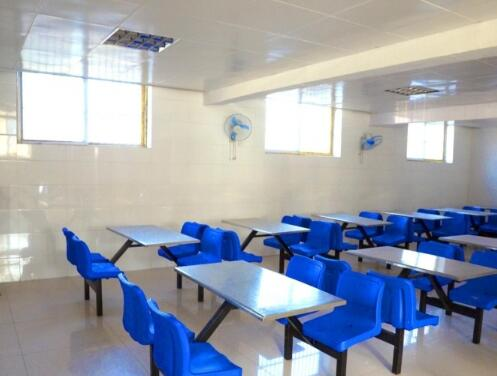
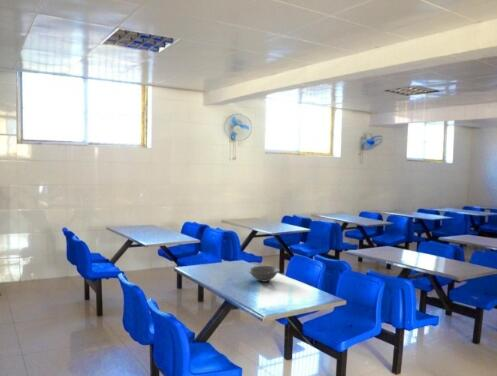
+ bowl (263, 274)
